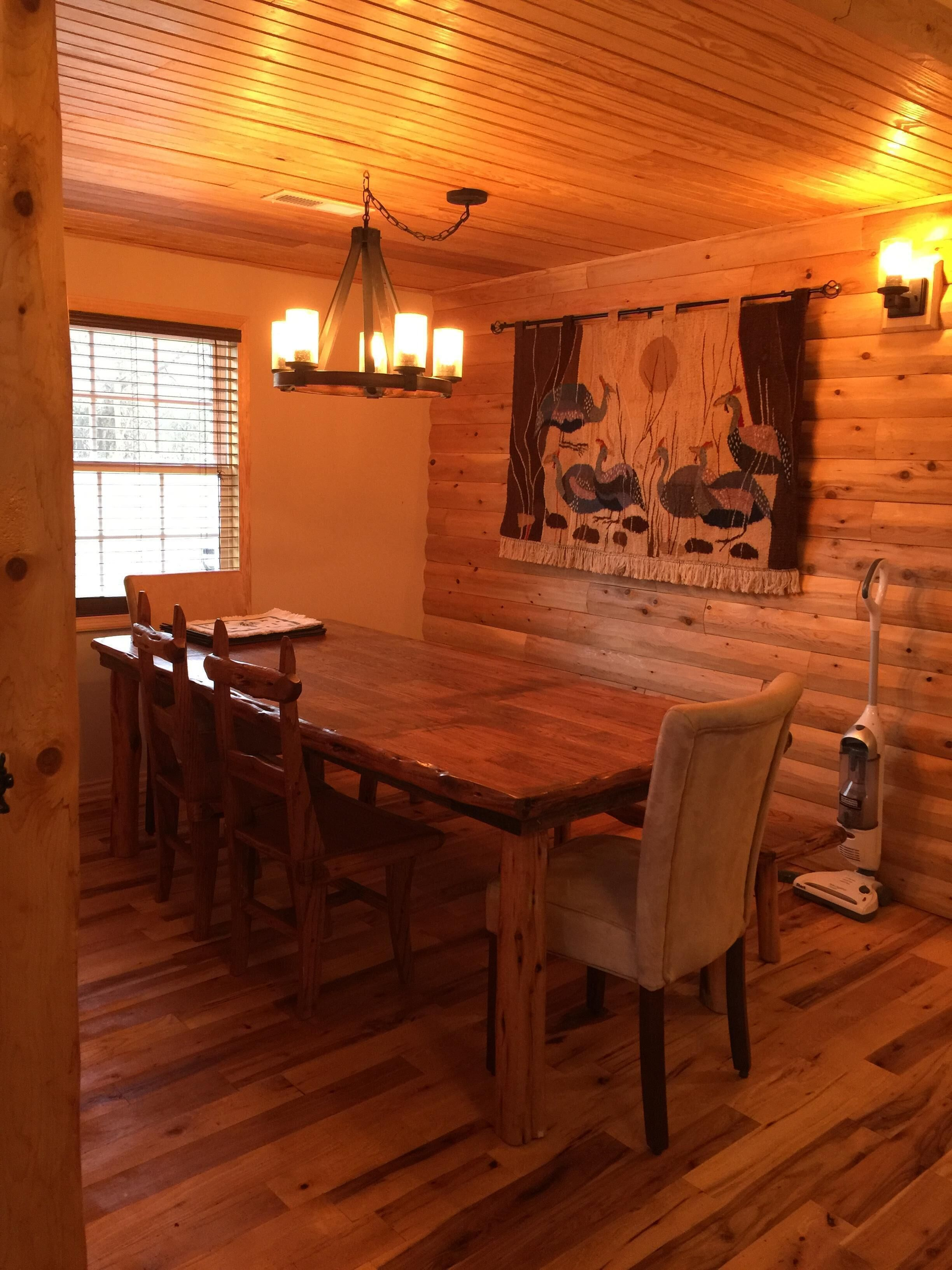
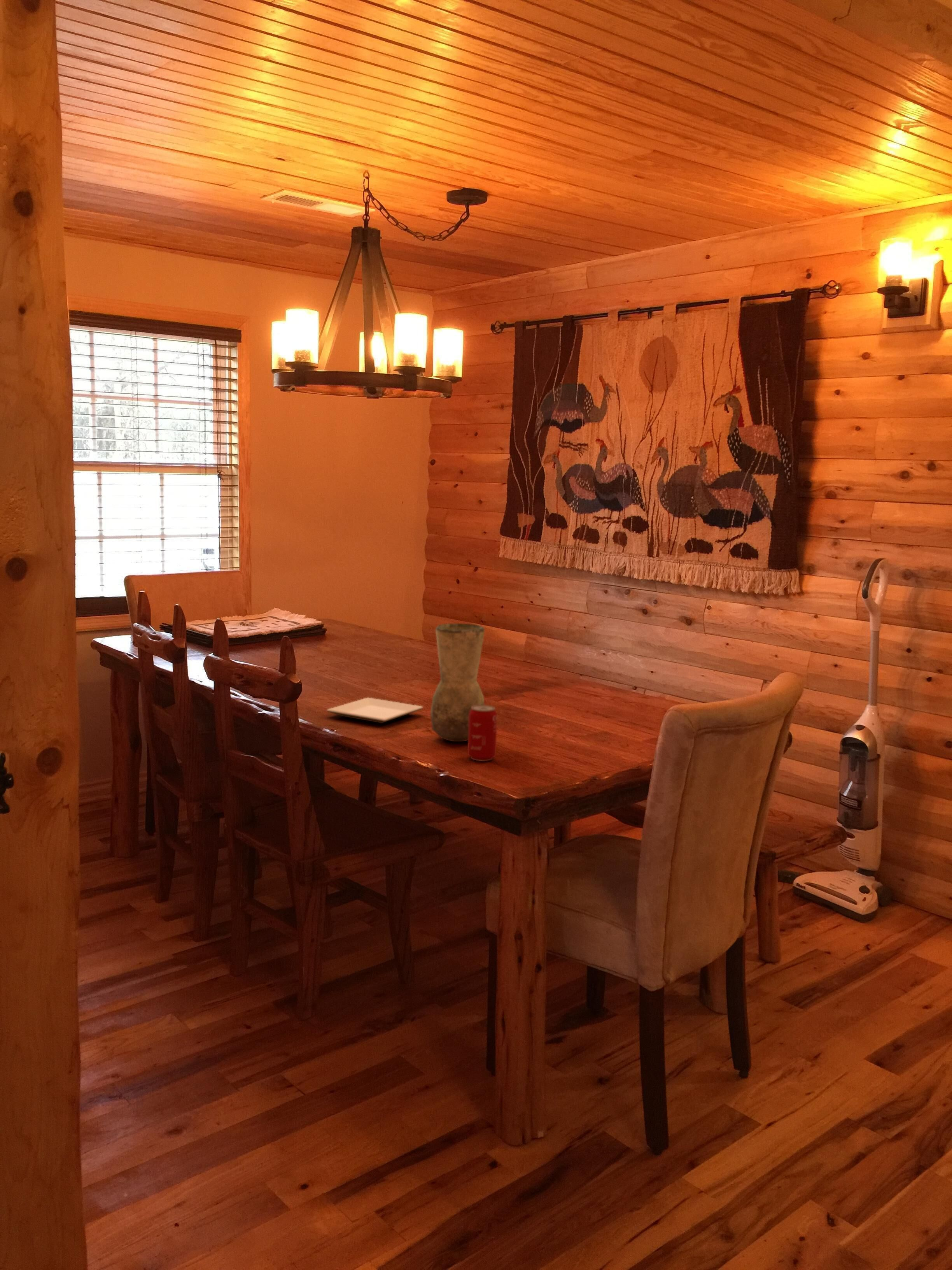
+ vase (458, 683)
+ plate (375, 711)
+ beverage can (482, 732)
